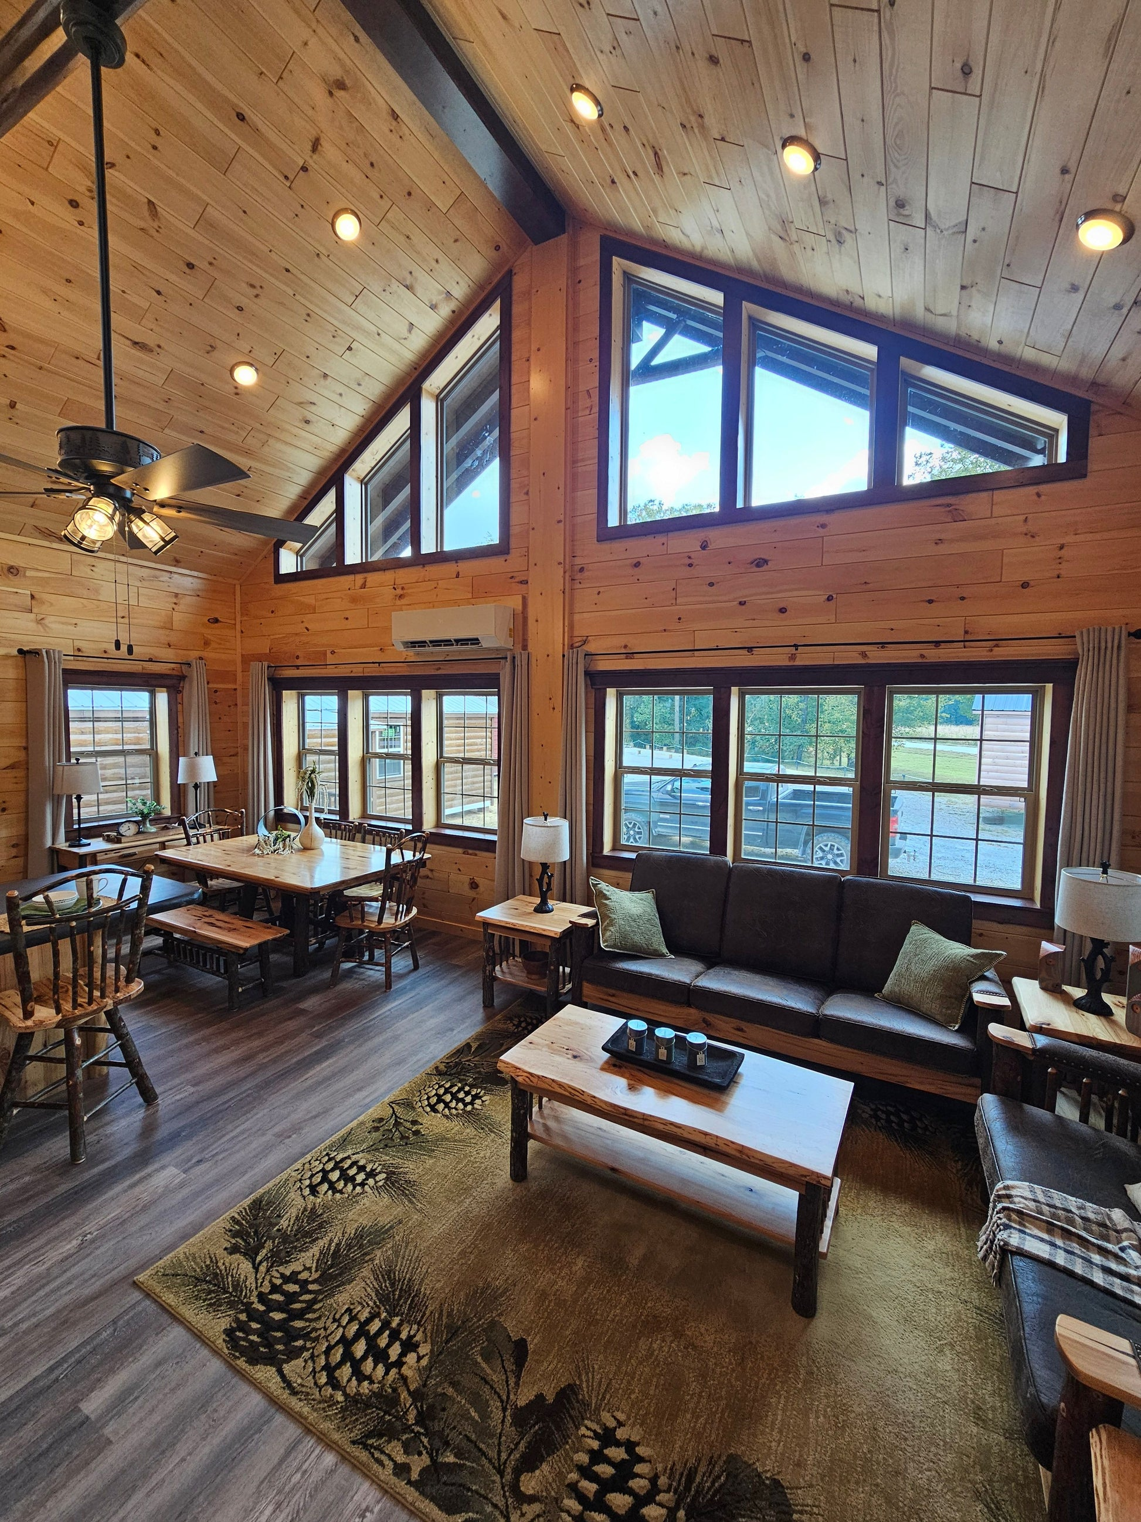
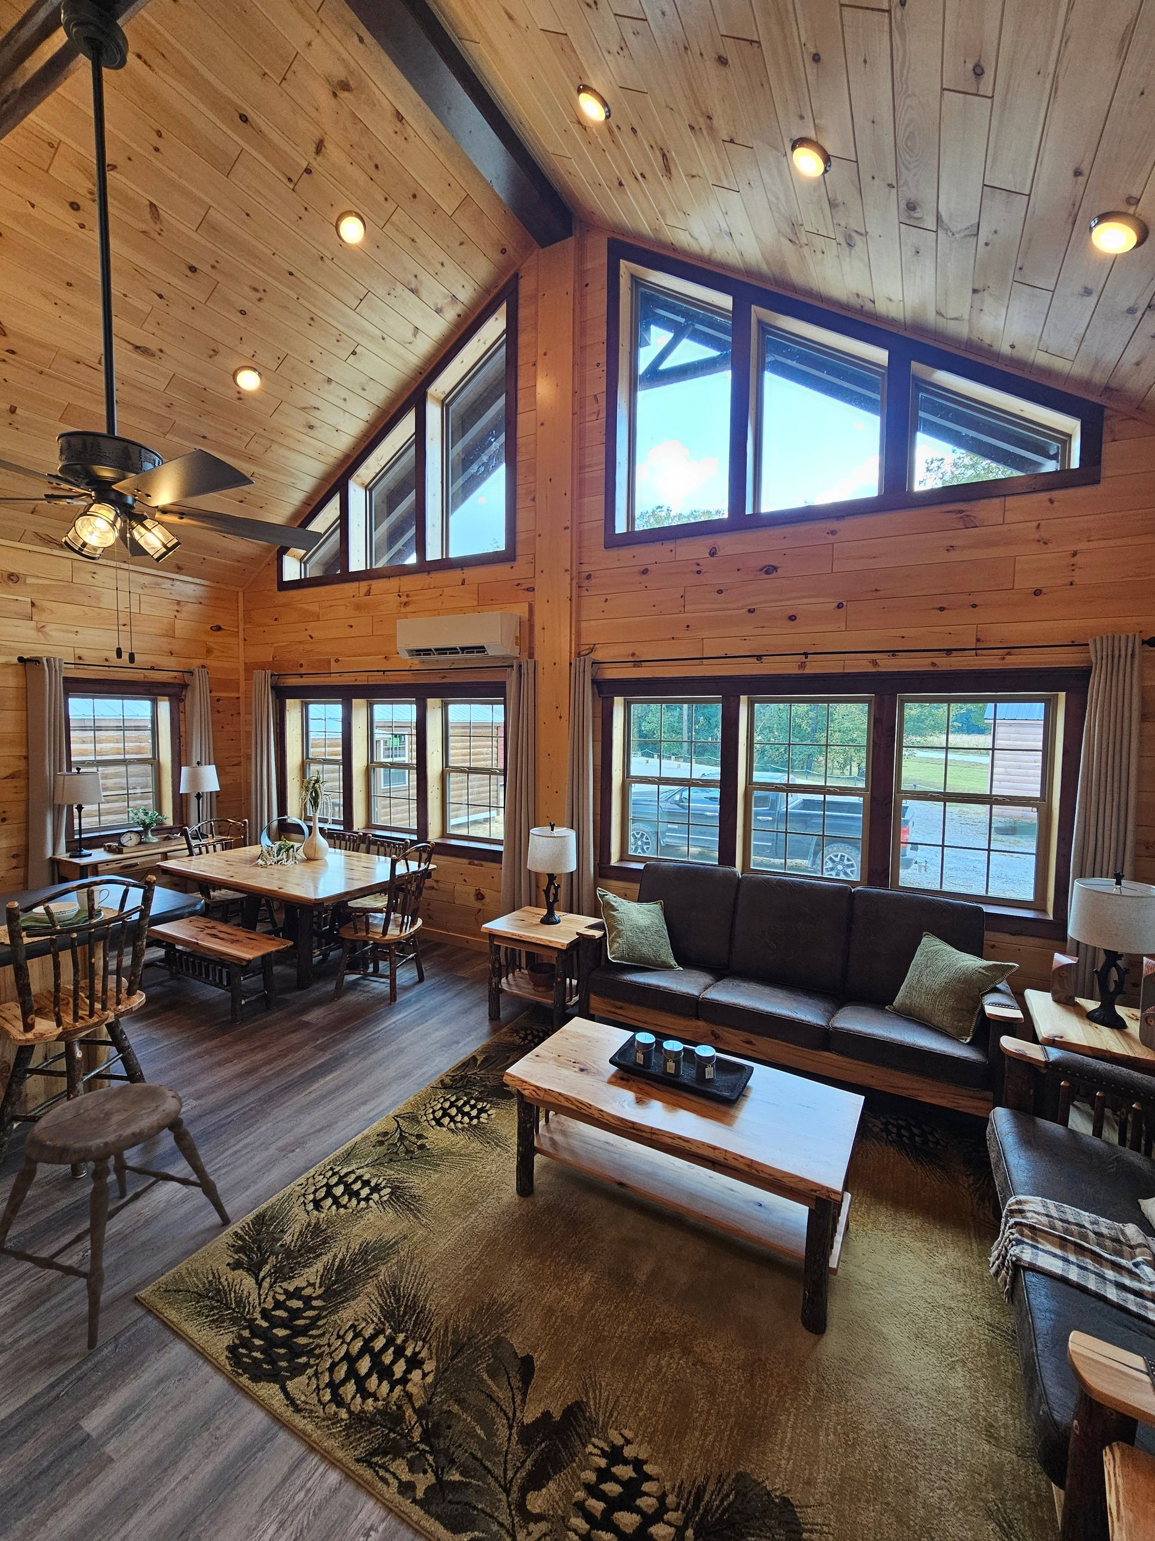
+ stool (108, 1187)
